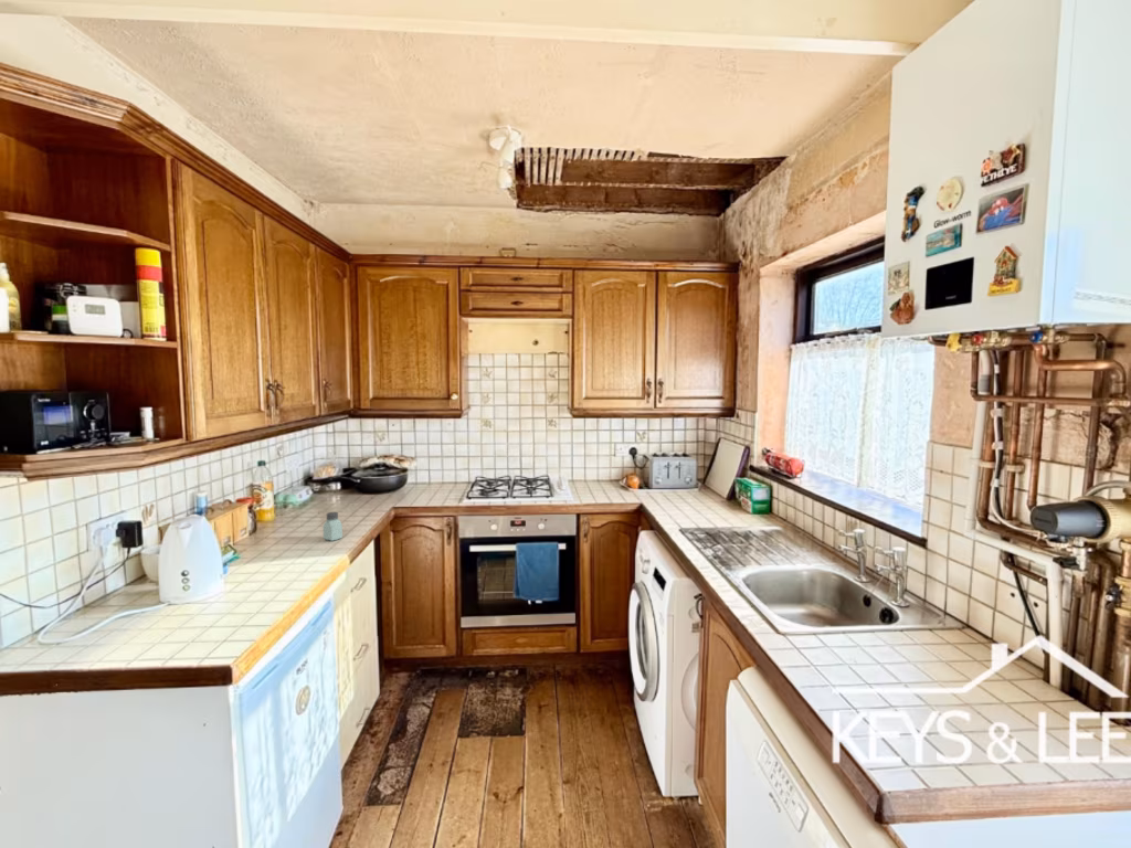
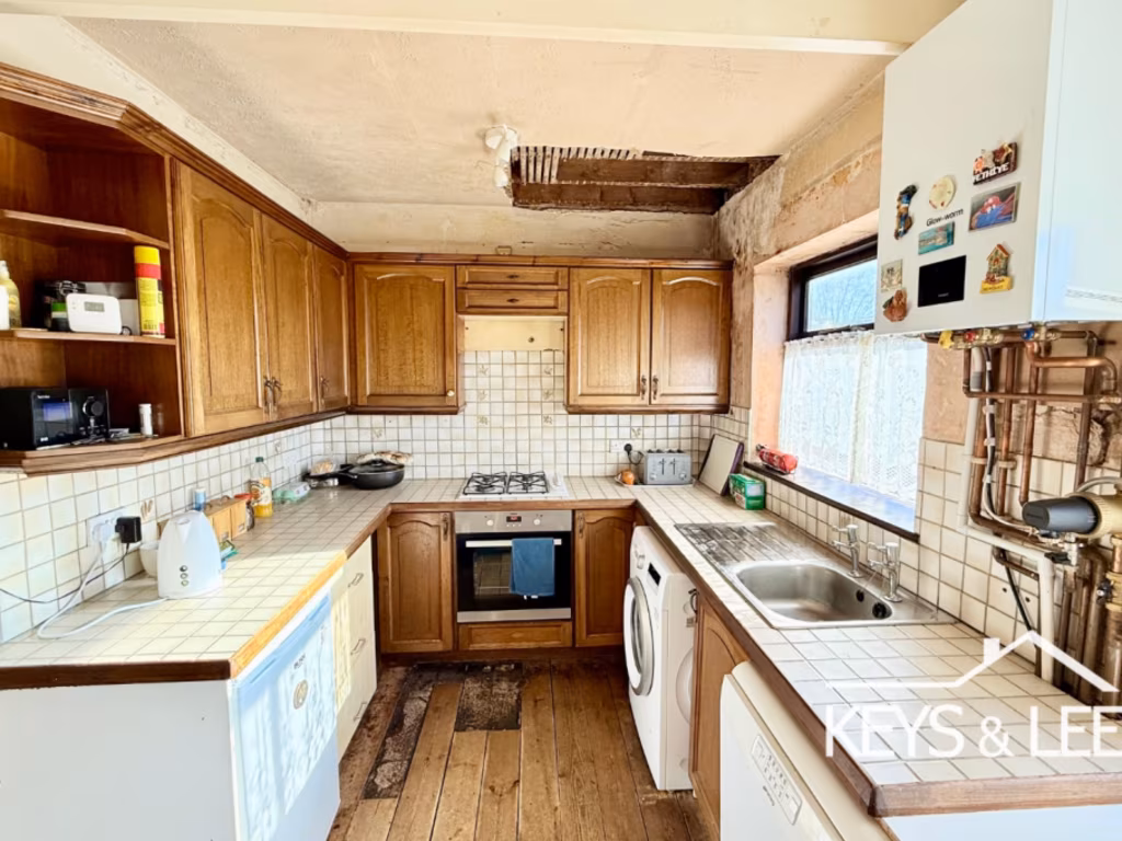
- saltshaker (332, 526)
